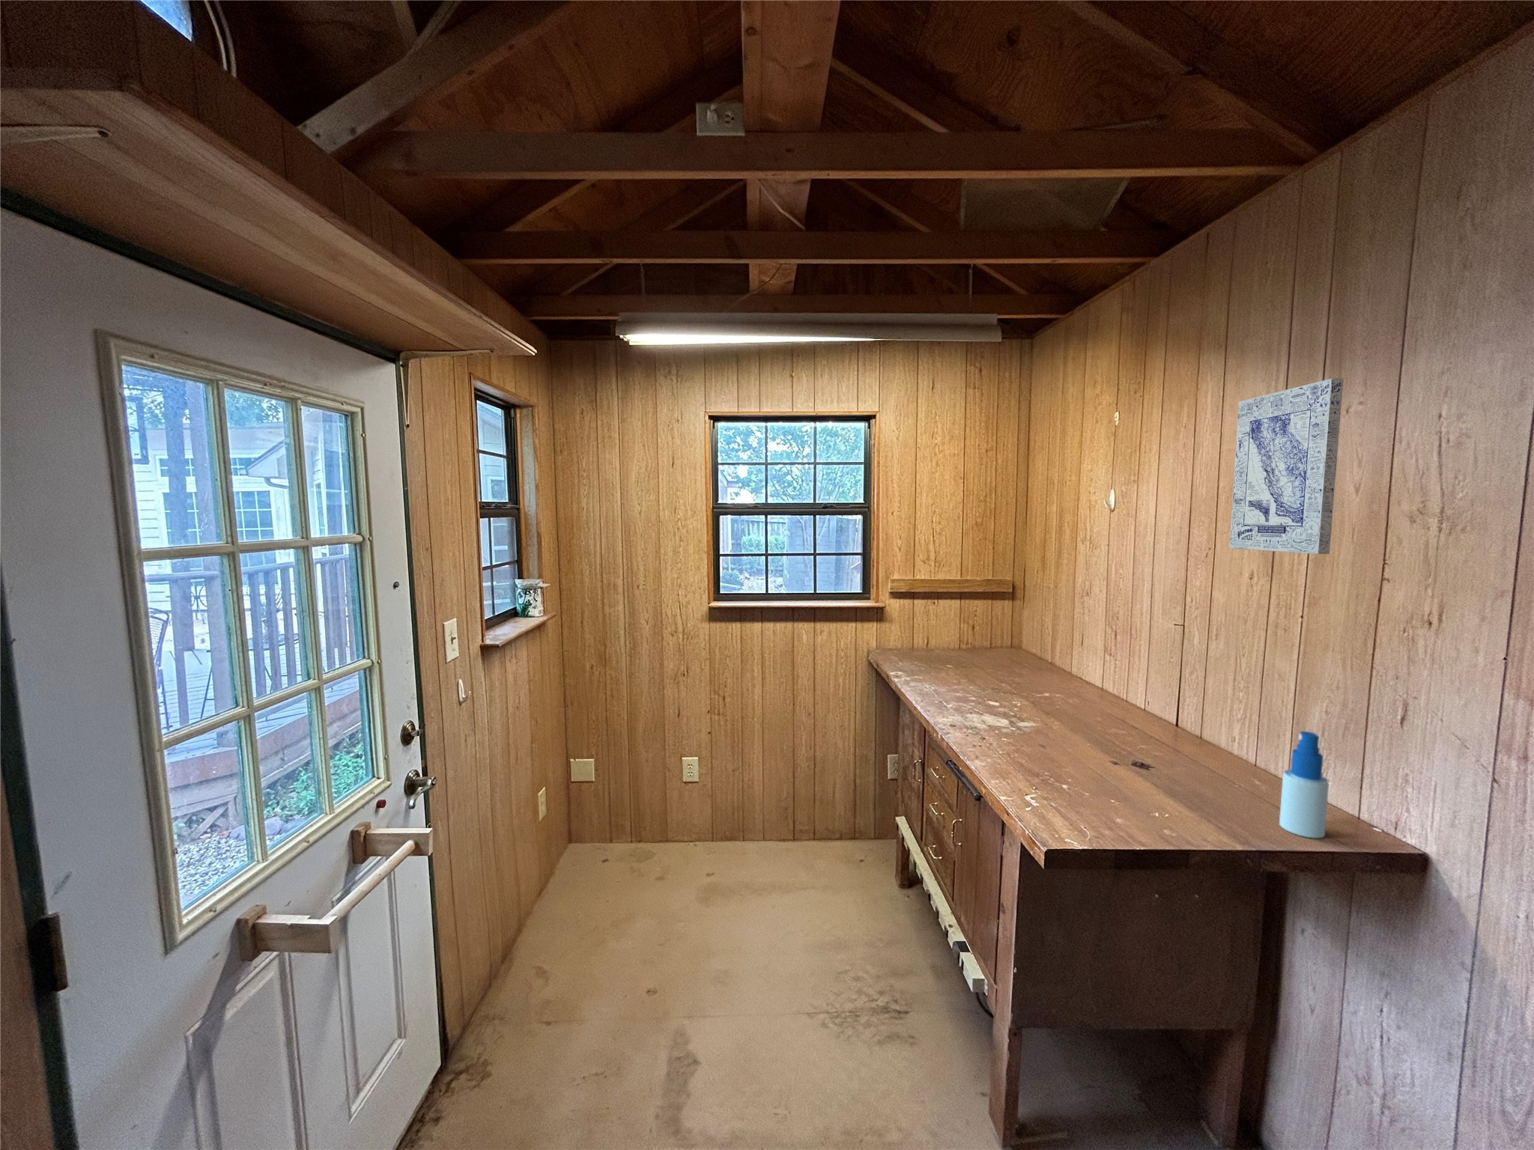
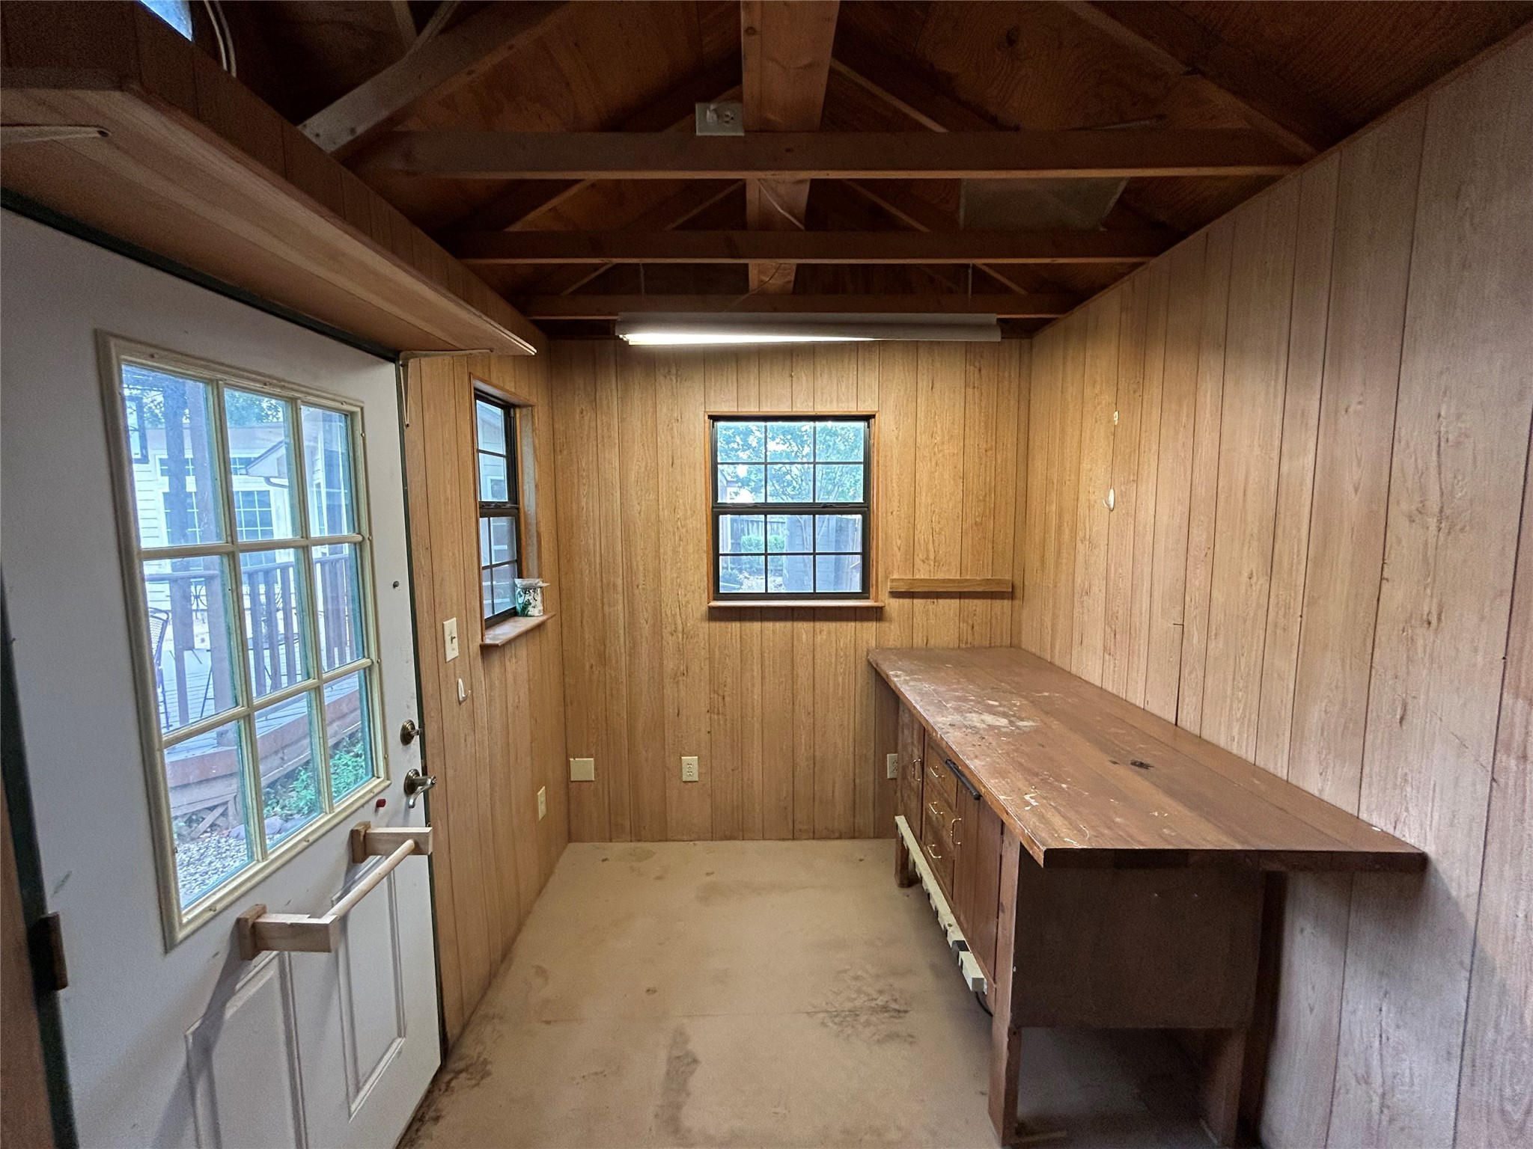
- wall art (1280, 471)
- spray bottle (1305, 780)
